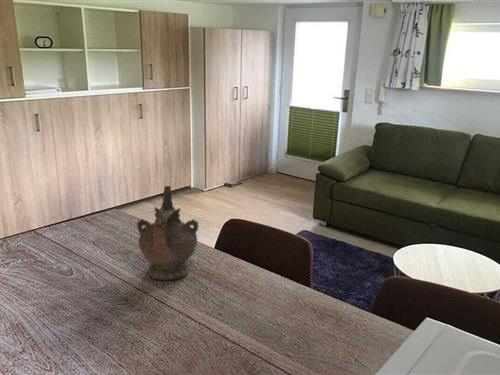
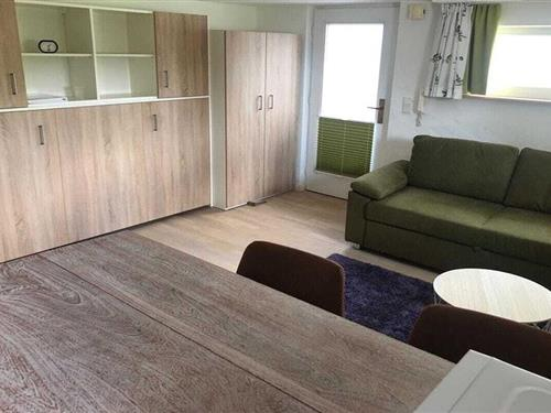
- ceremonial vessel (167, 231)
